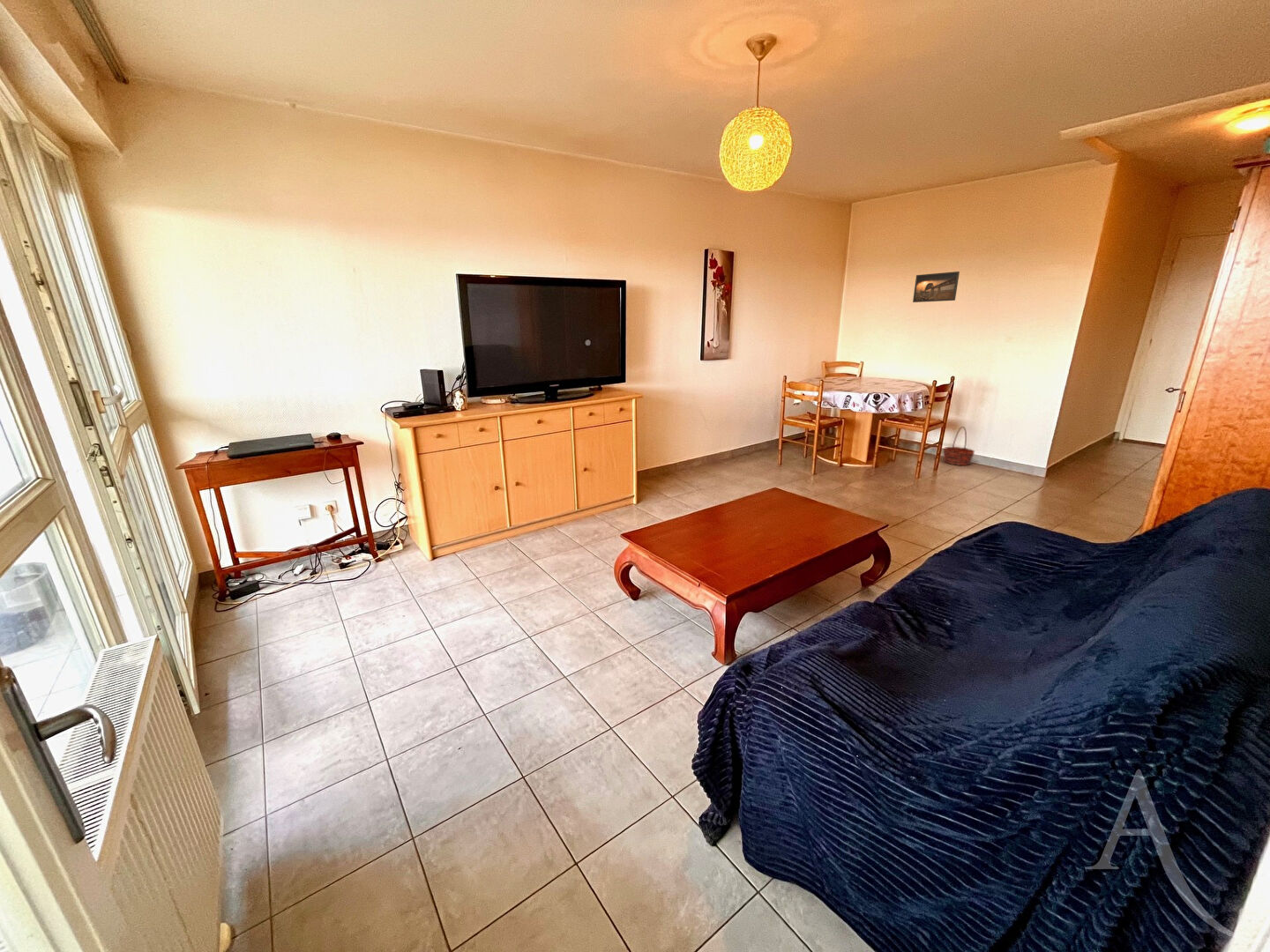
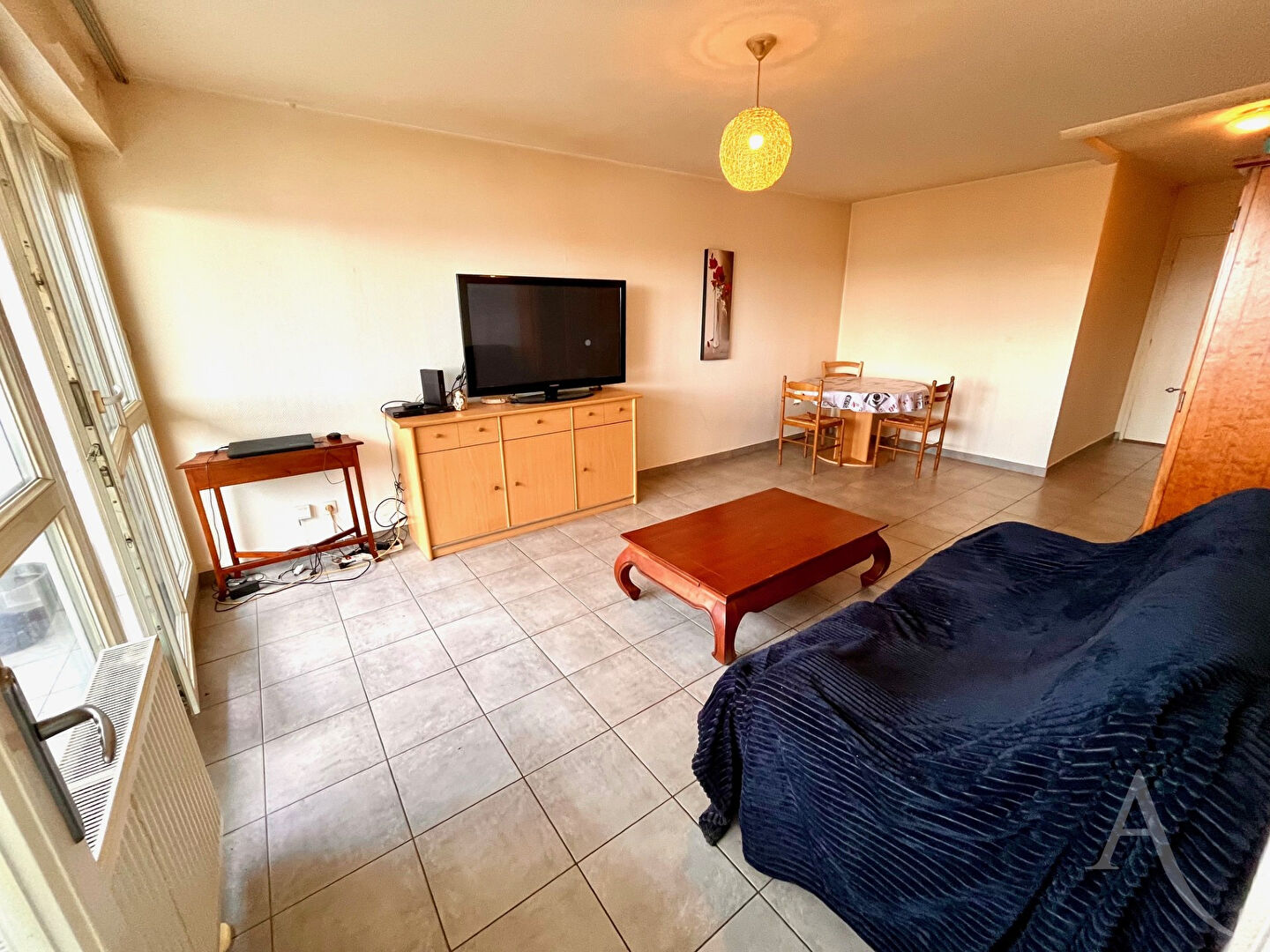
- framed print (935, 287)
- basket (959, 447)
